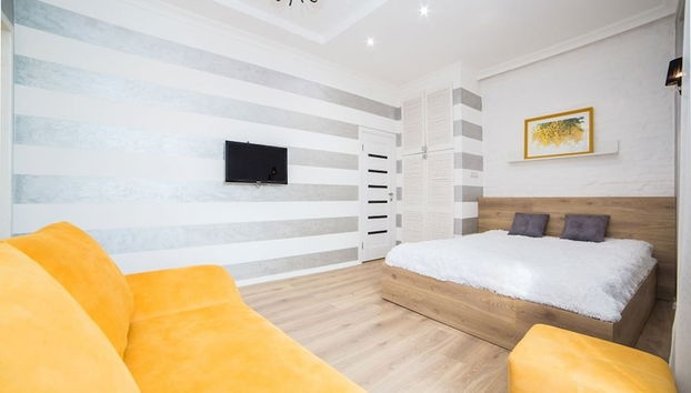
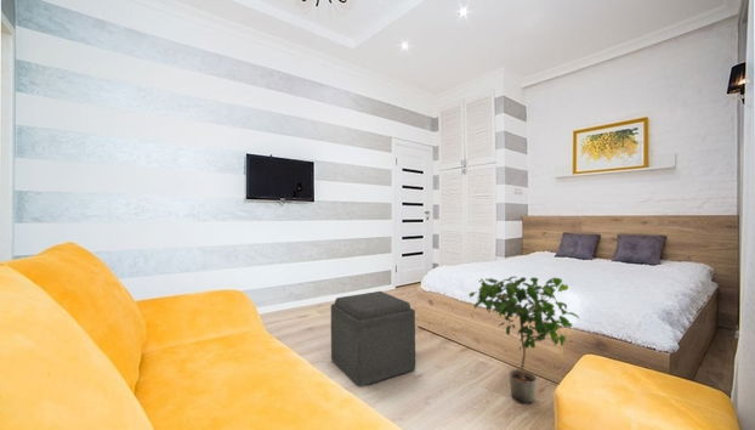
+ ottoman (371, 332)
+ potted plant (518, 333)
